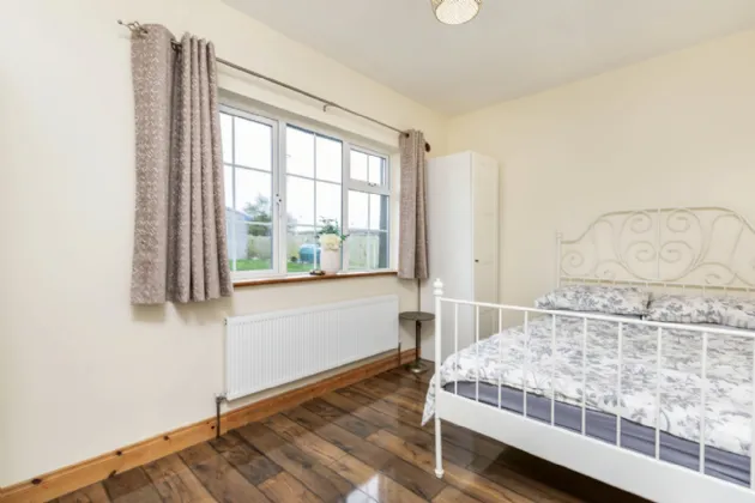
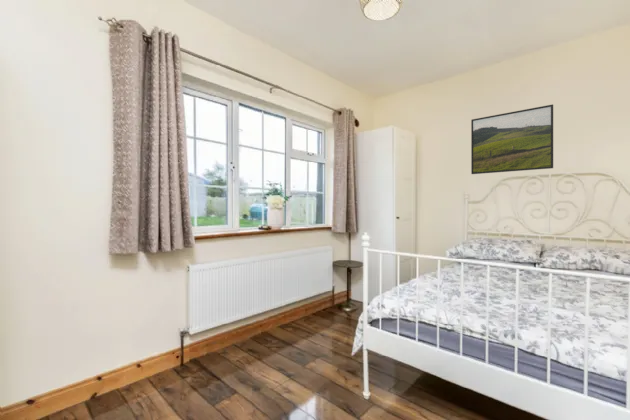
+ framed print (509, 142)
